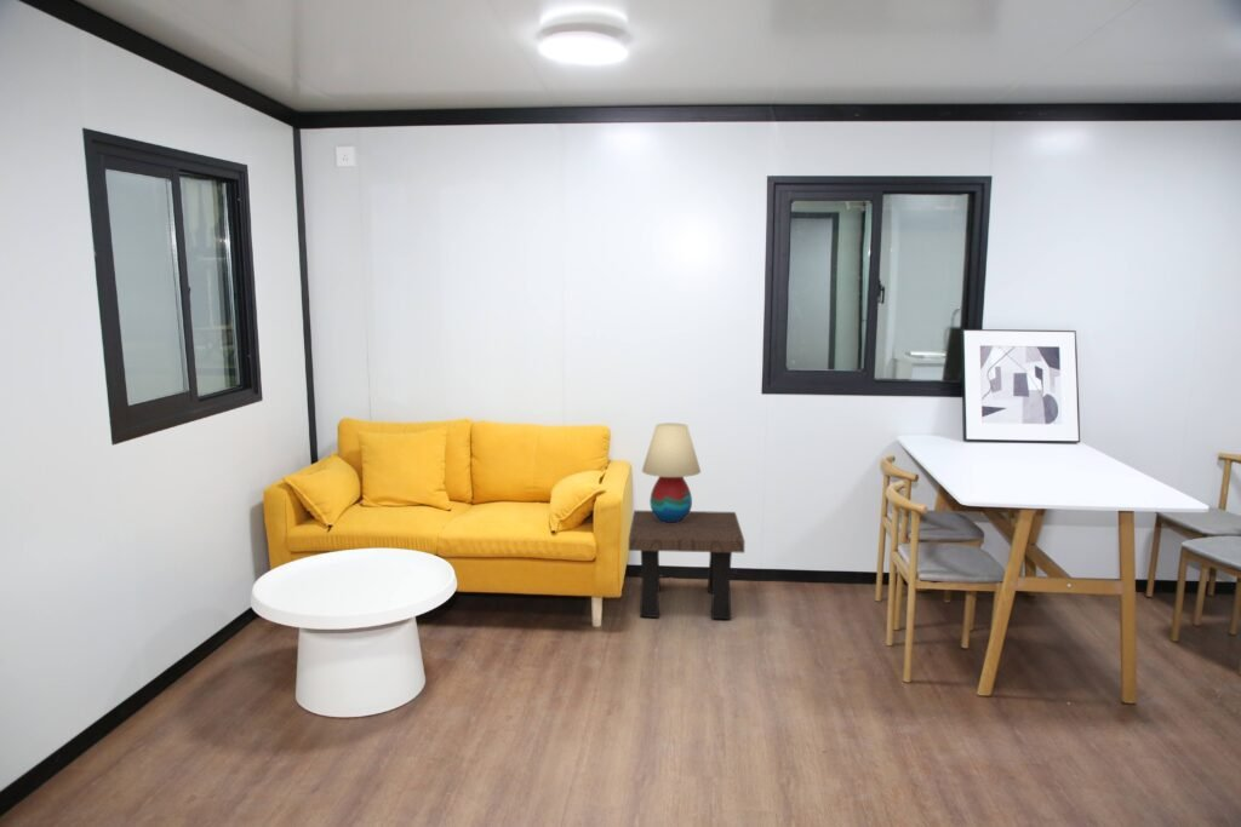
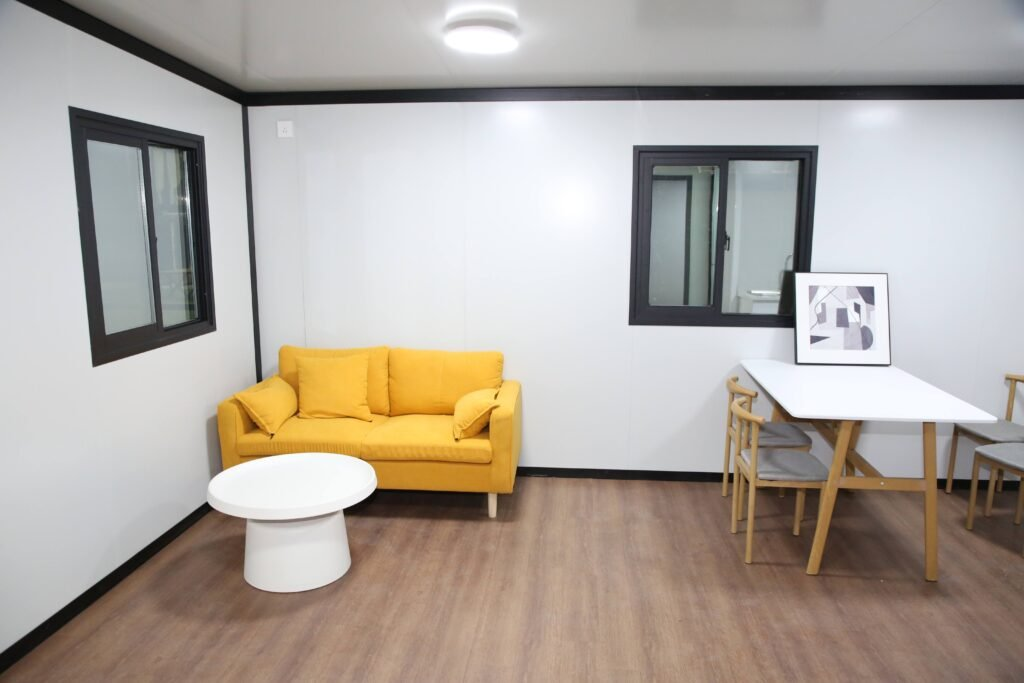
- side table (685, 551)
- table lamp (670, 472)
